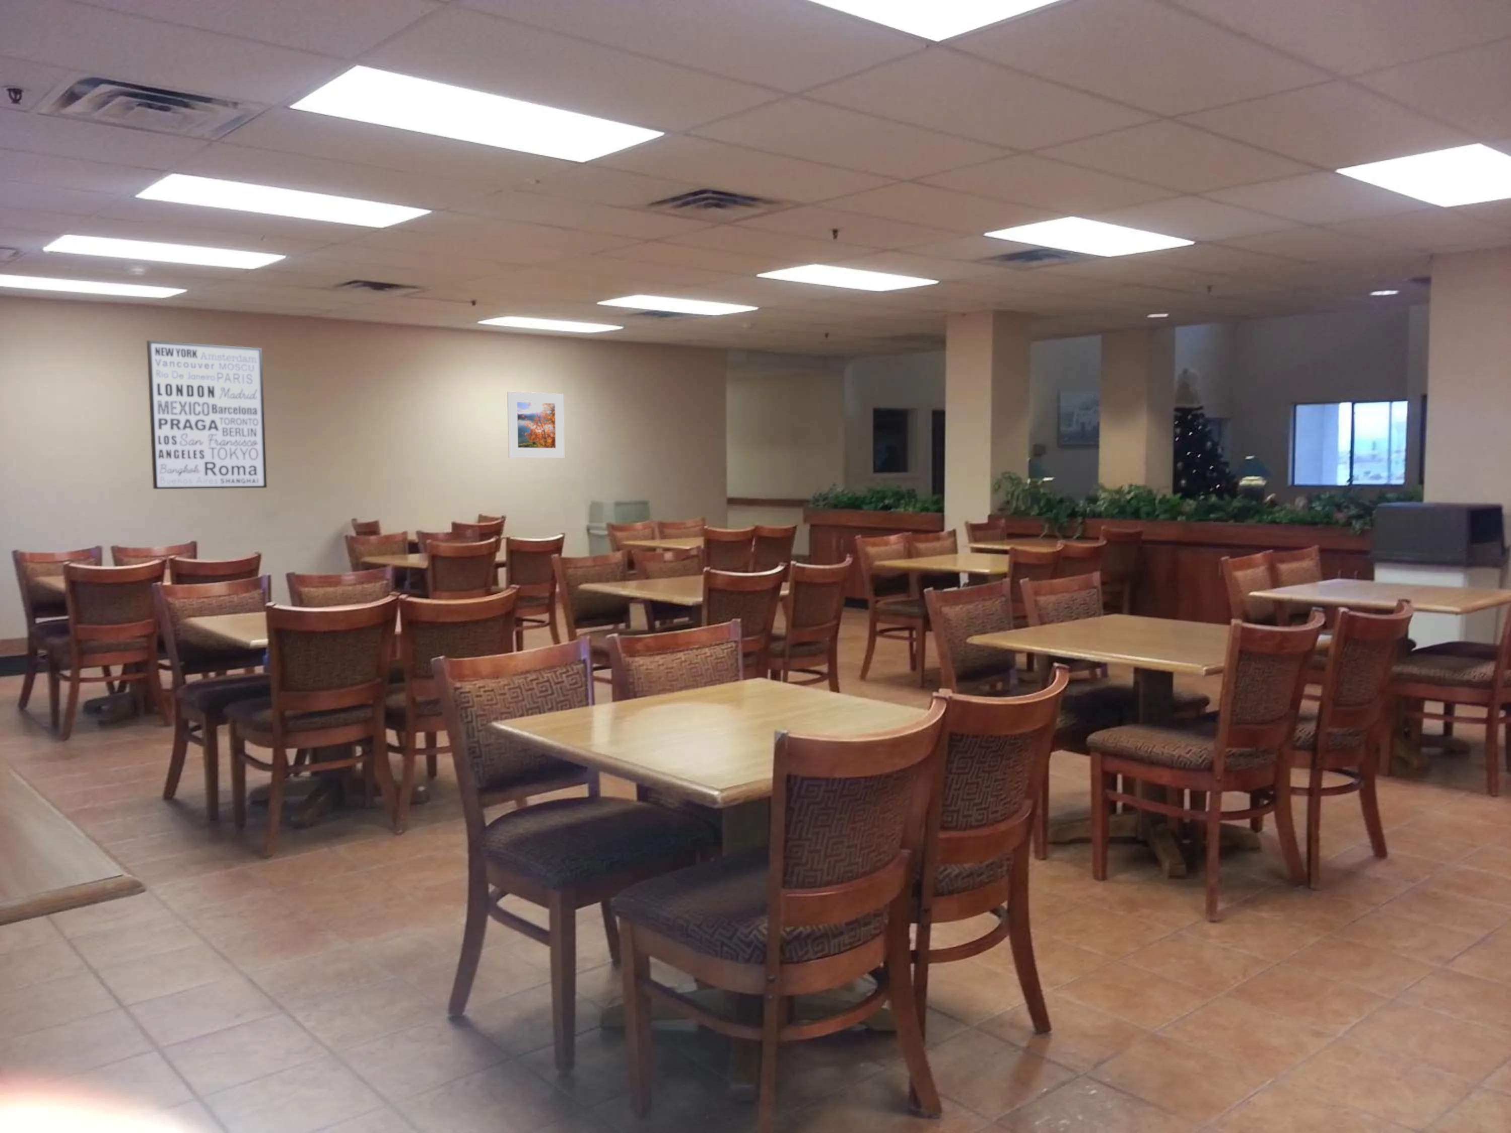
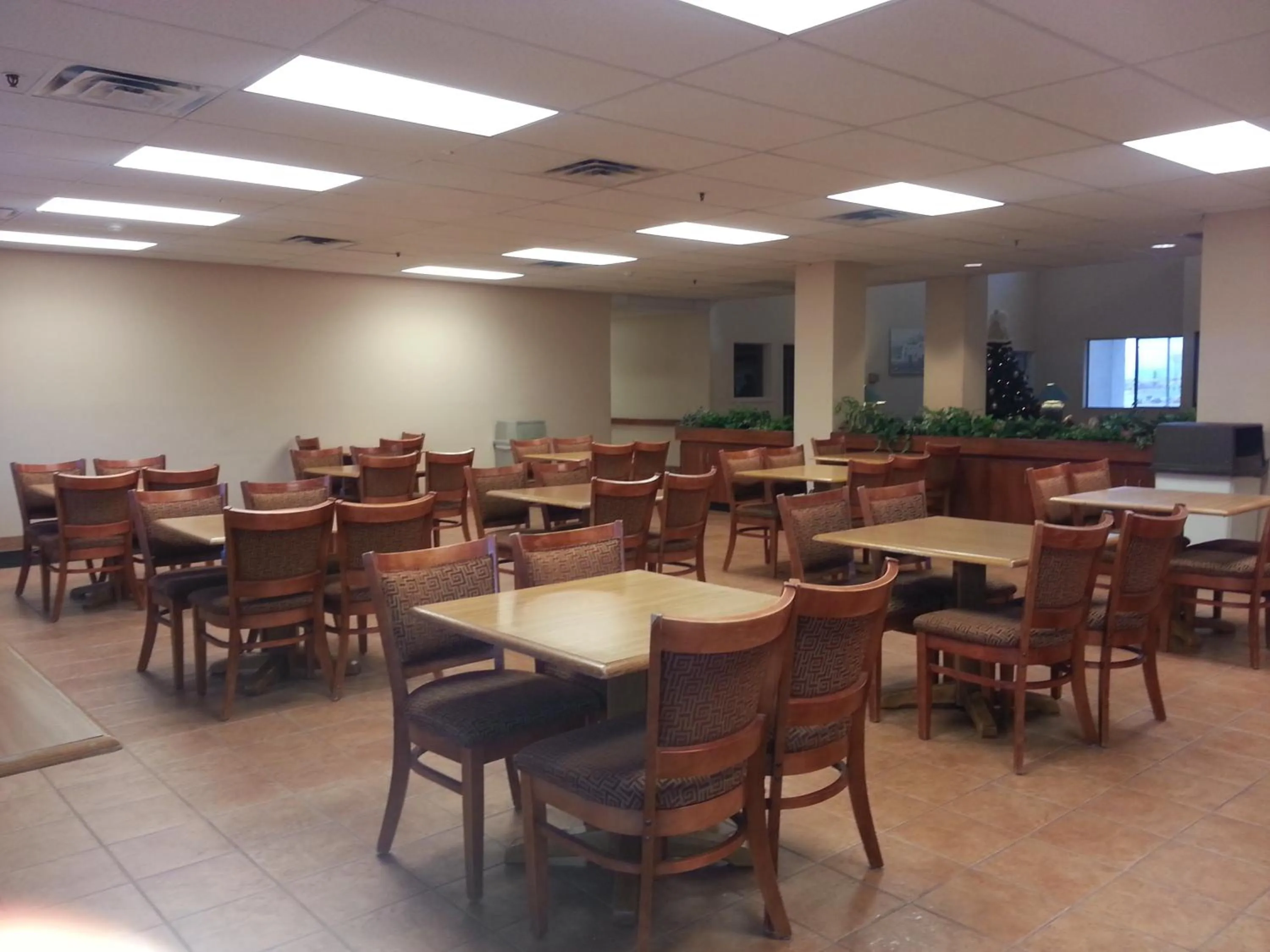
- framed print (535, 425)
- wall art (208, 417)
